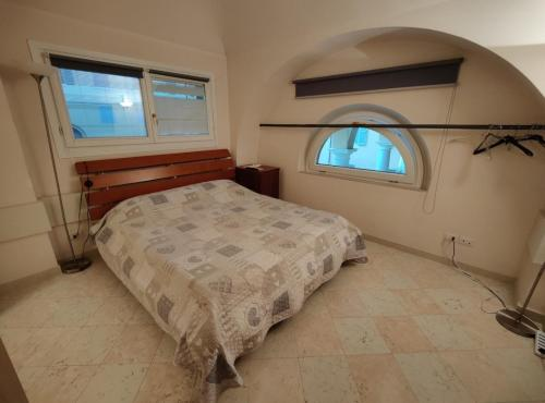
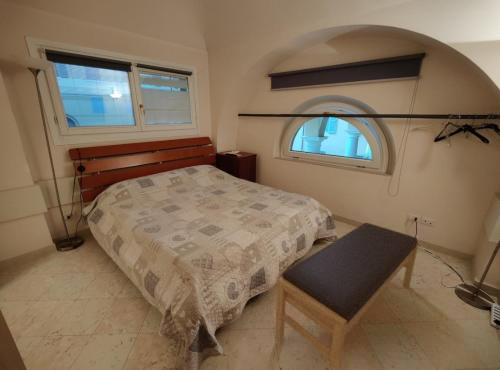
+ bench (355, 282)
